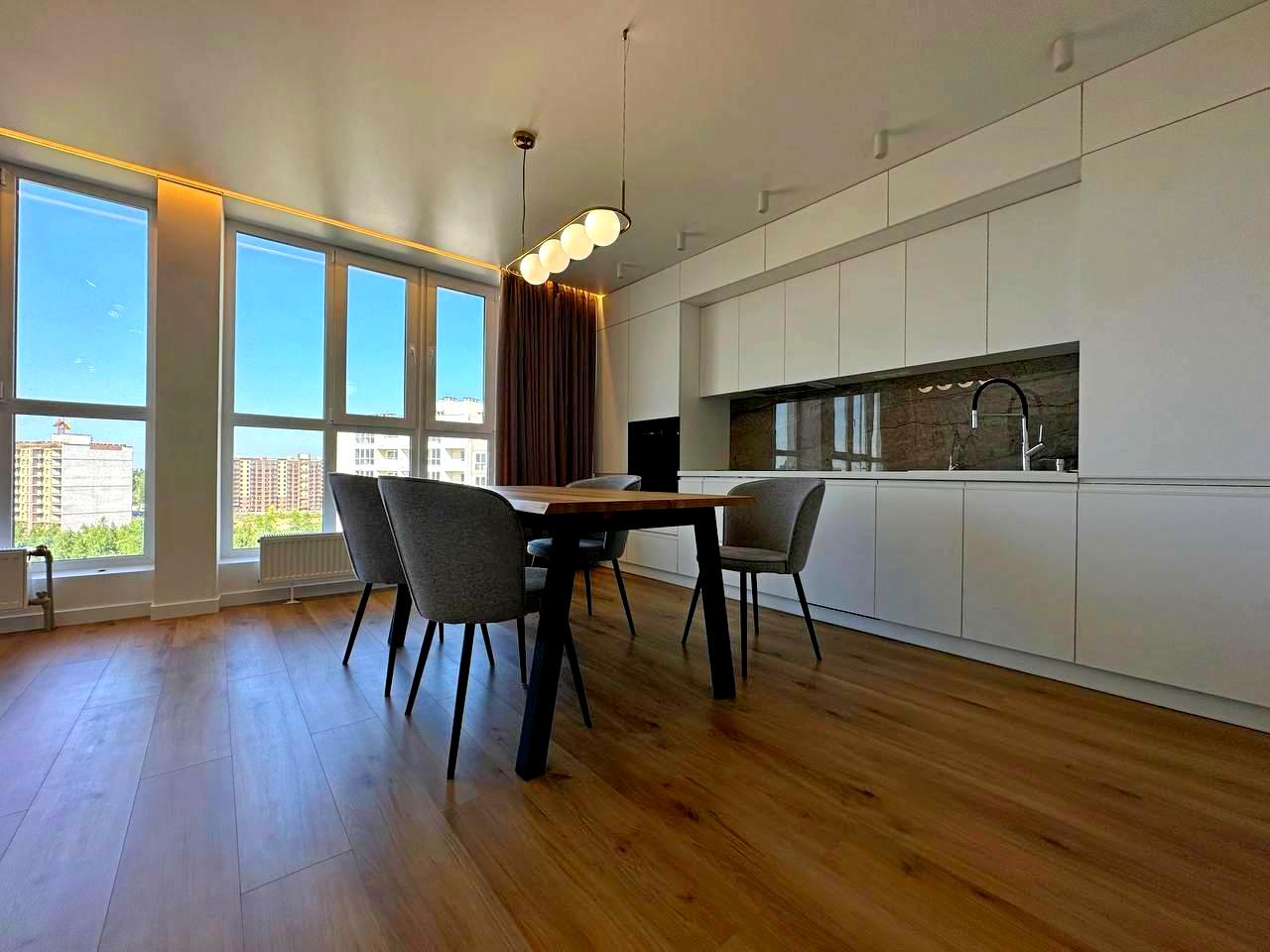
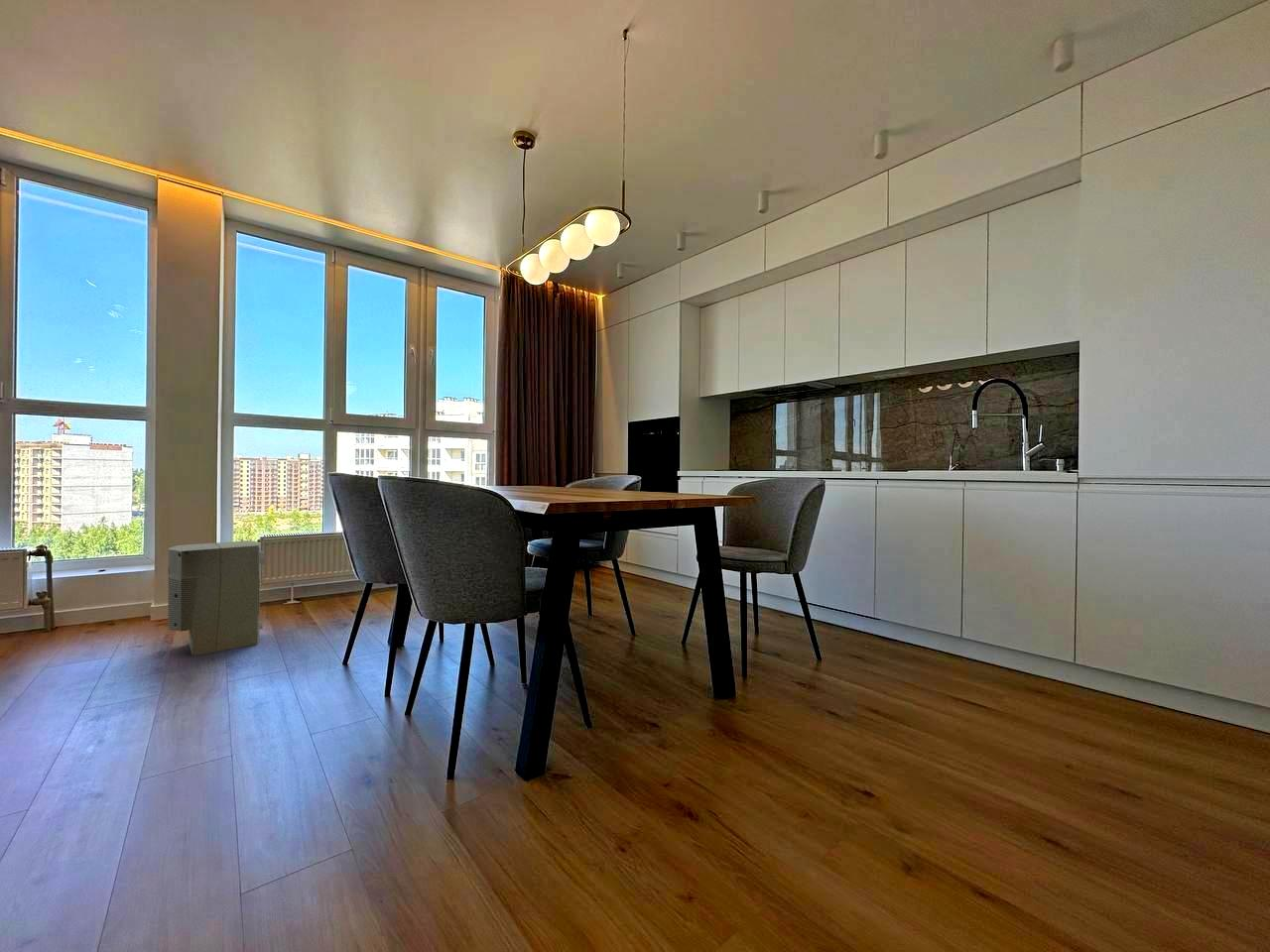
+ air purifier (217, 595)
